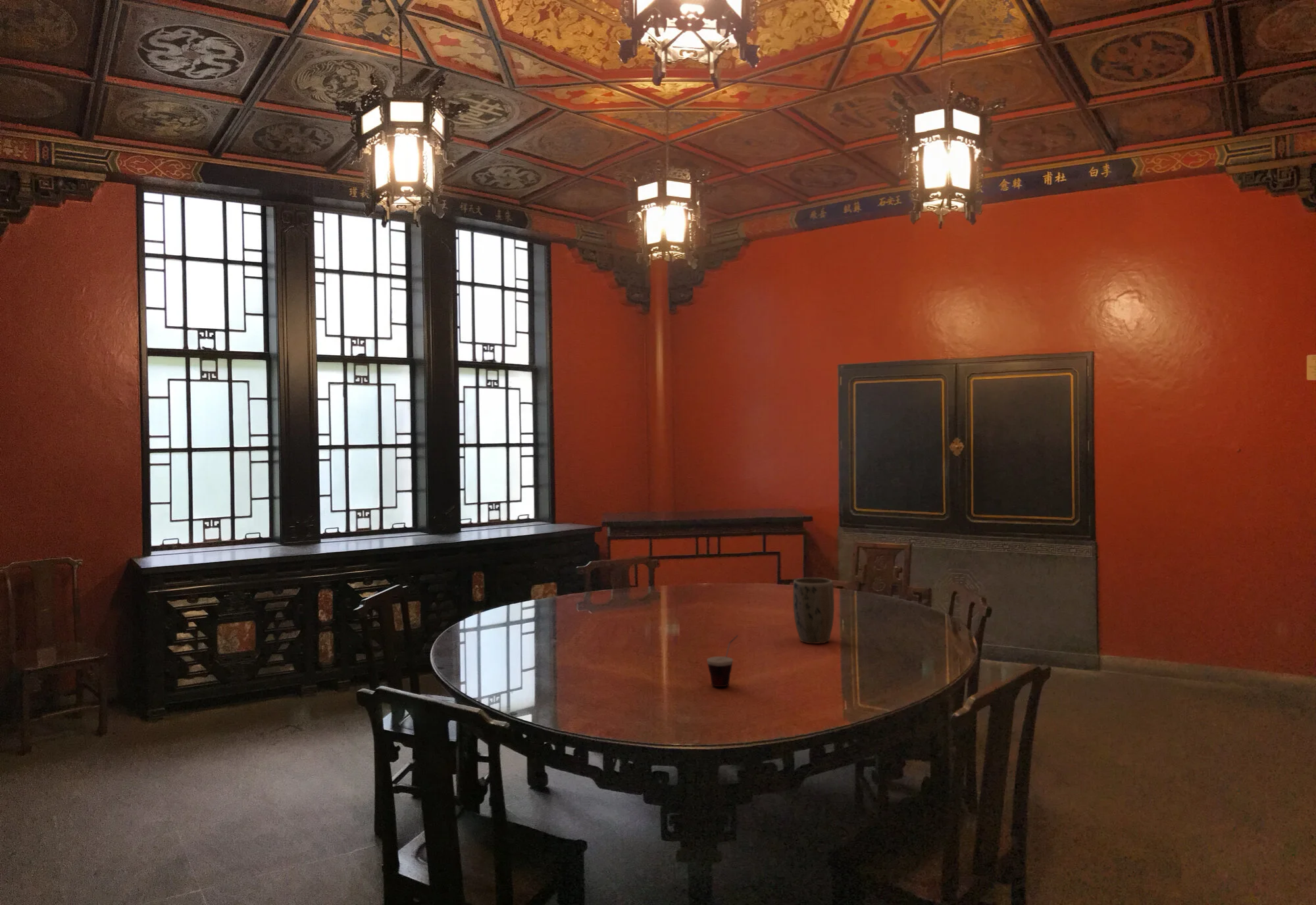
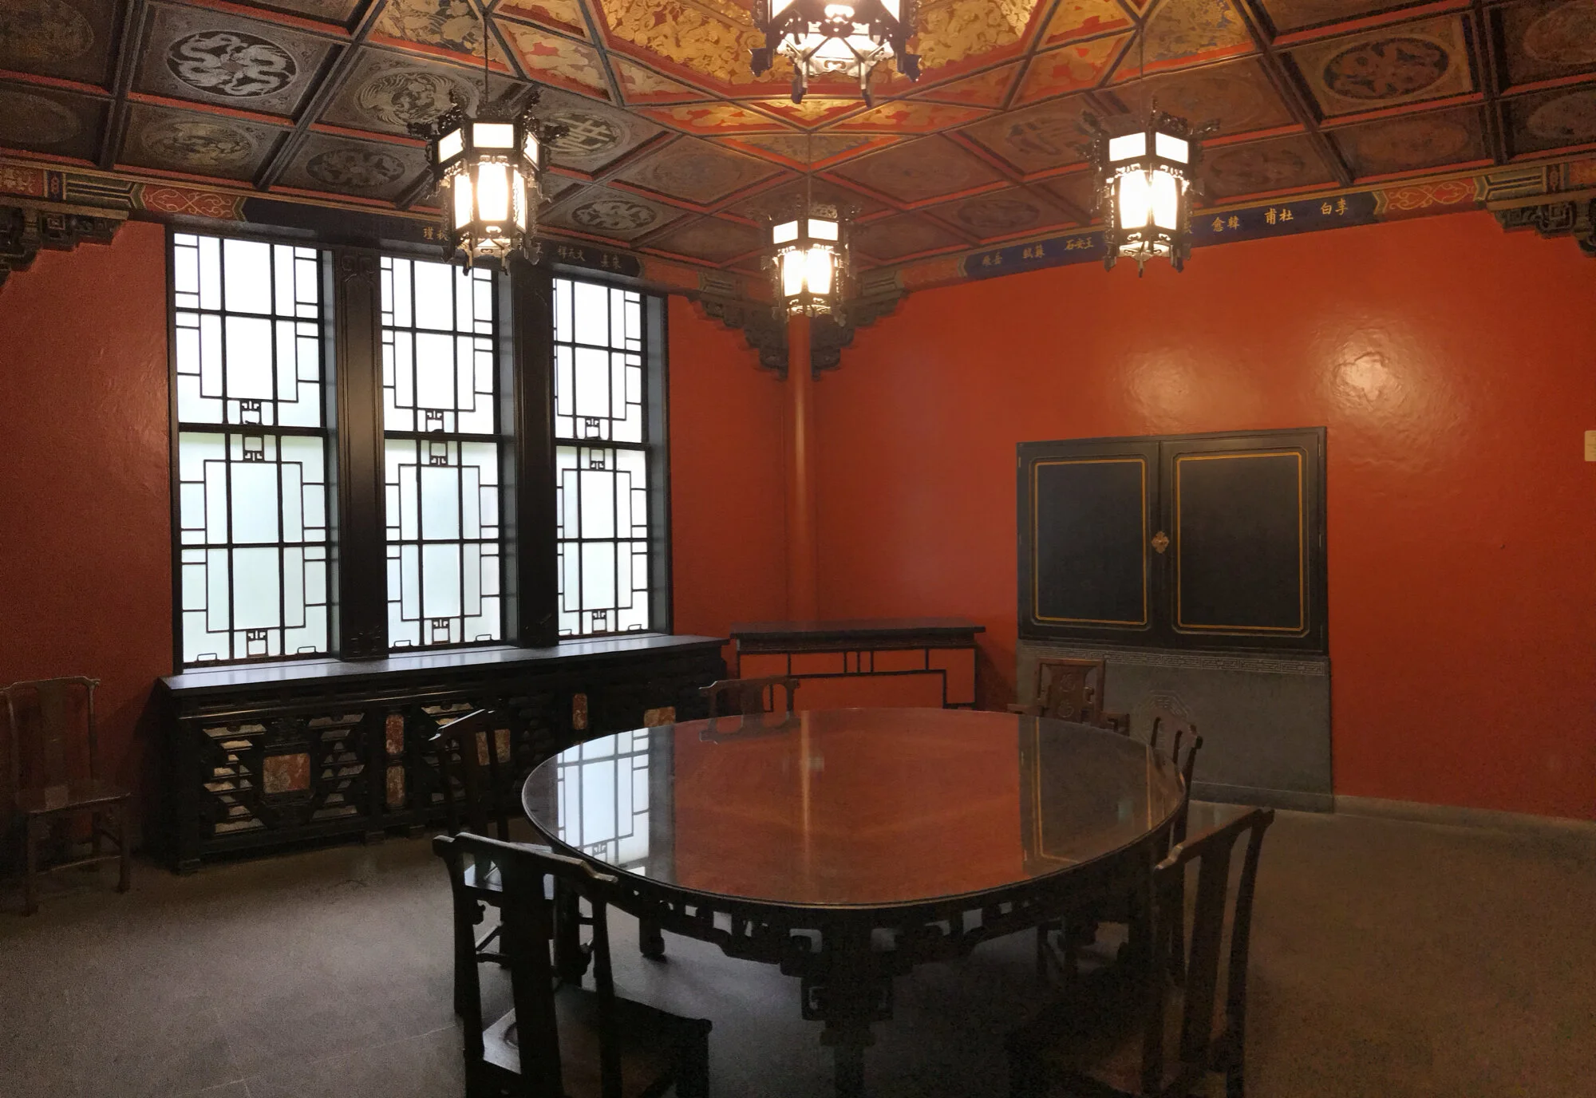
- cup (725, 661)
- plant pot (813, 610)
